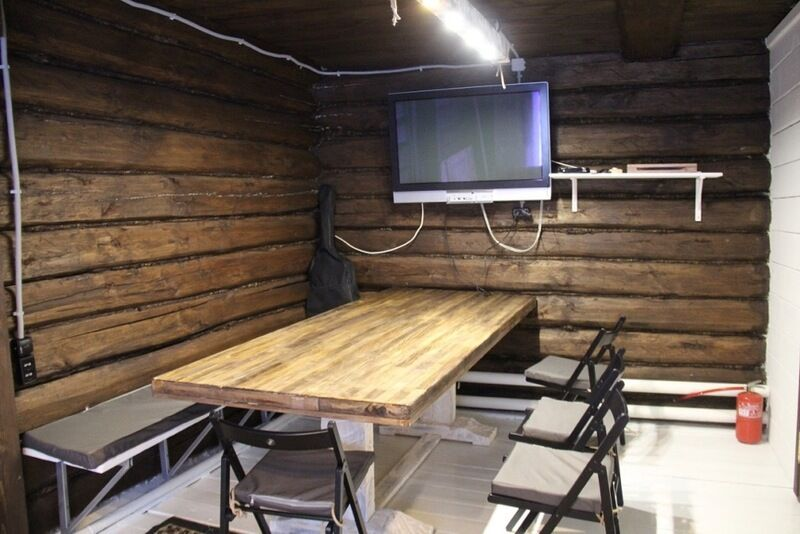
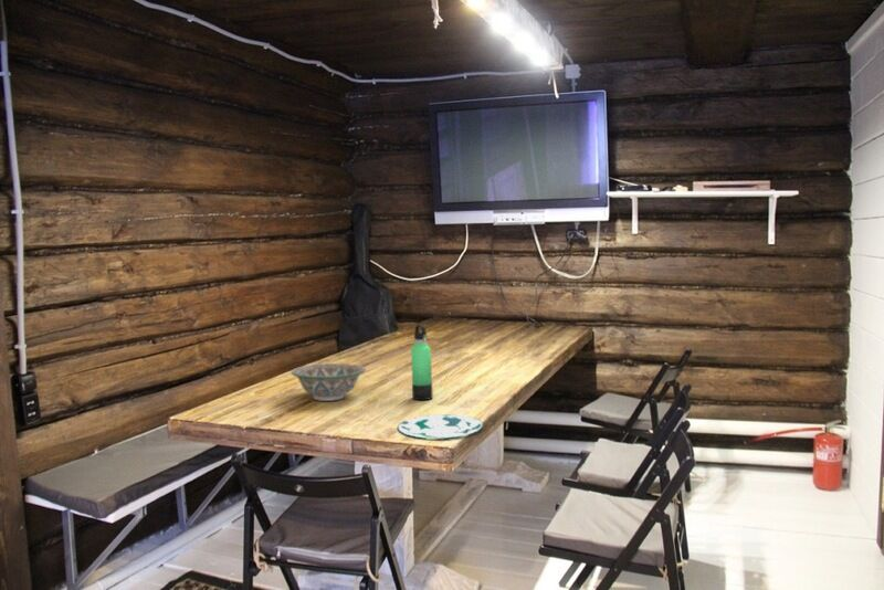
+ thermos bottle (421, 361)
+ plate (440, 422)
+ decorative bowl (328, 382)
